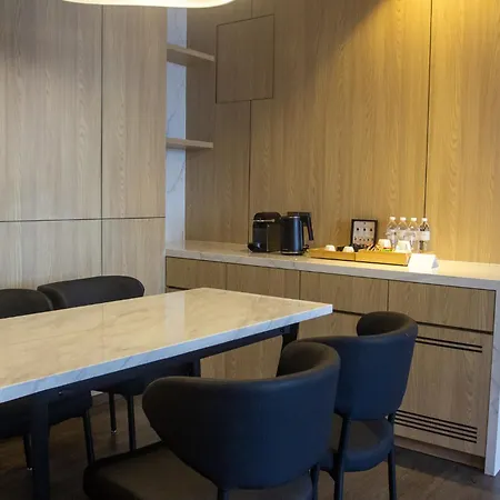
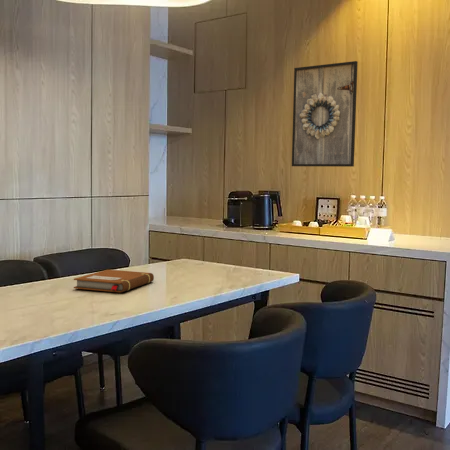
+ notebook (114, 280)
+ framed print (323, 115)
